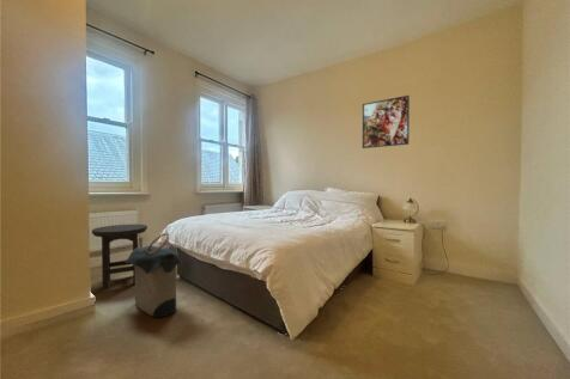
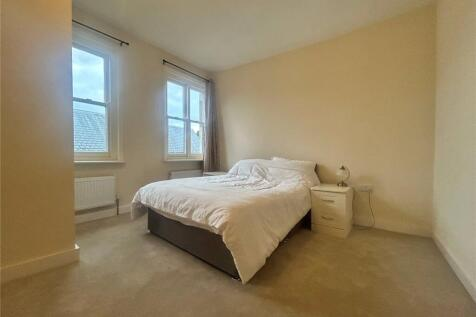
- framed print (384, 123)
- stool (121, 261)
- laundry hamper (152, 270)
